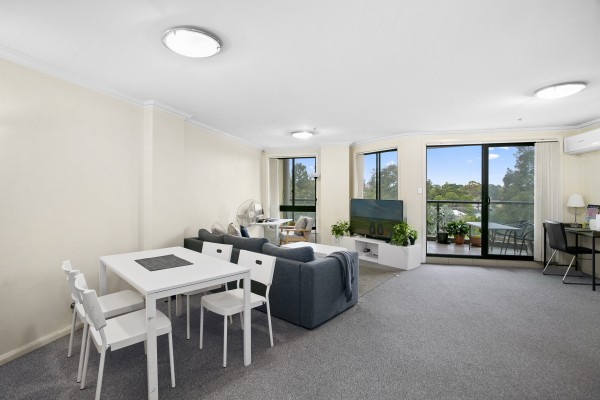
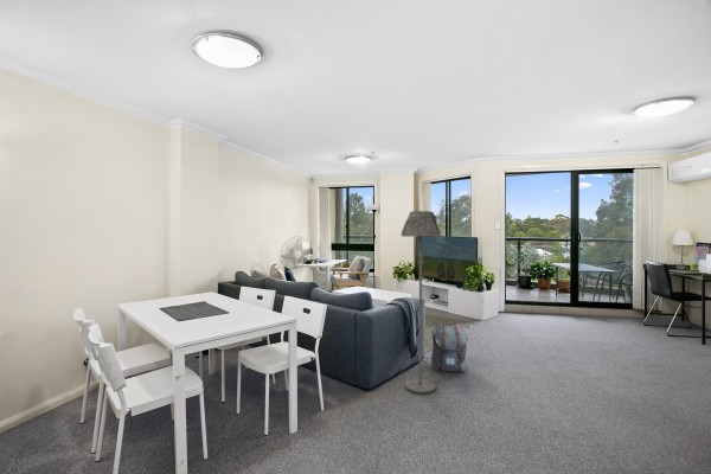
+ floor lamp (419, 299)
+ backpack (448, 345)
